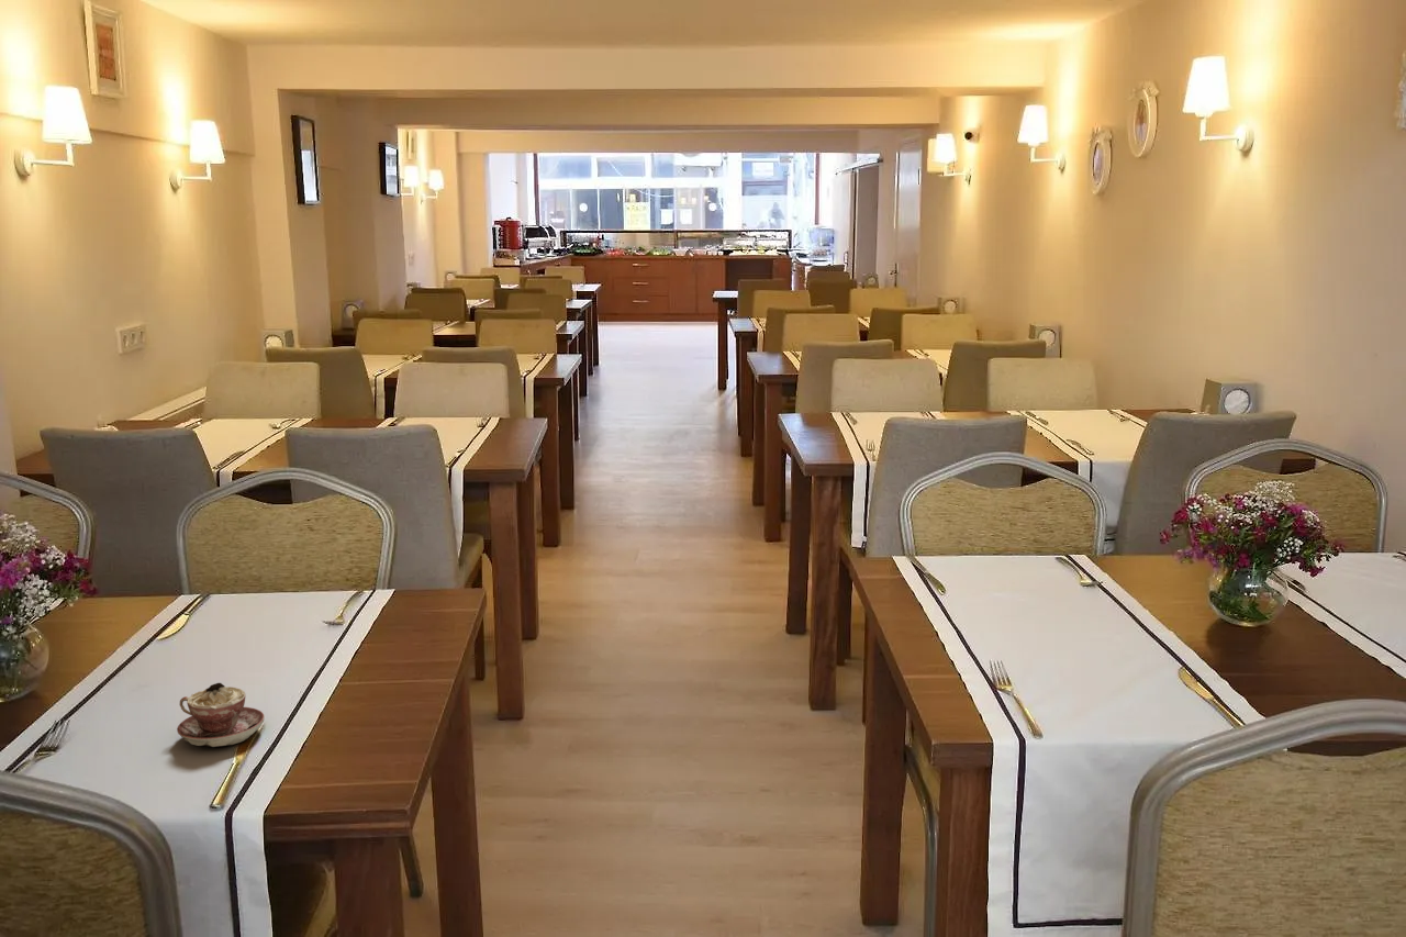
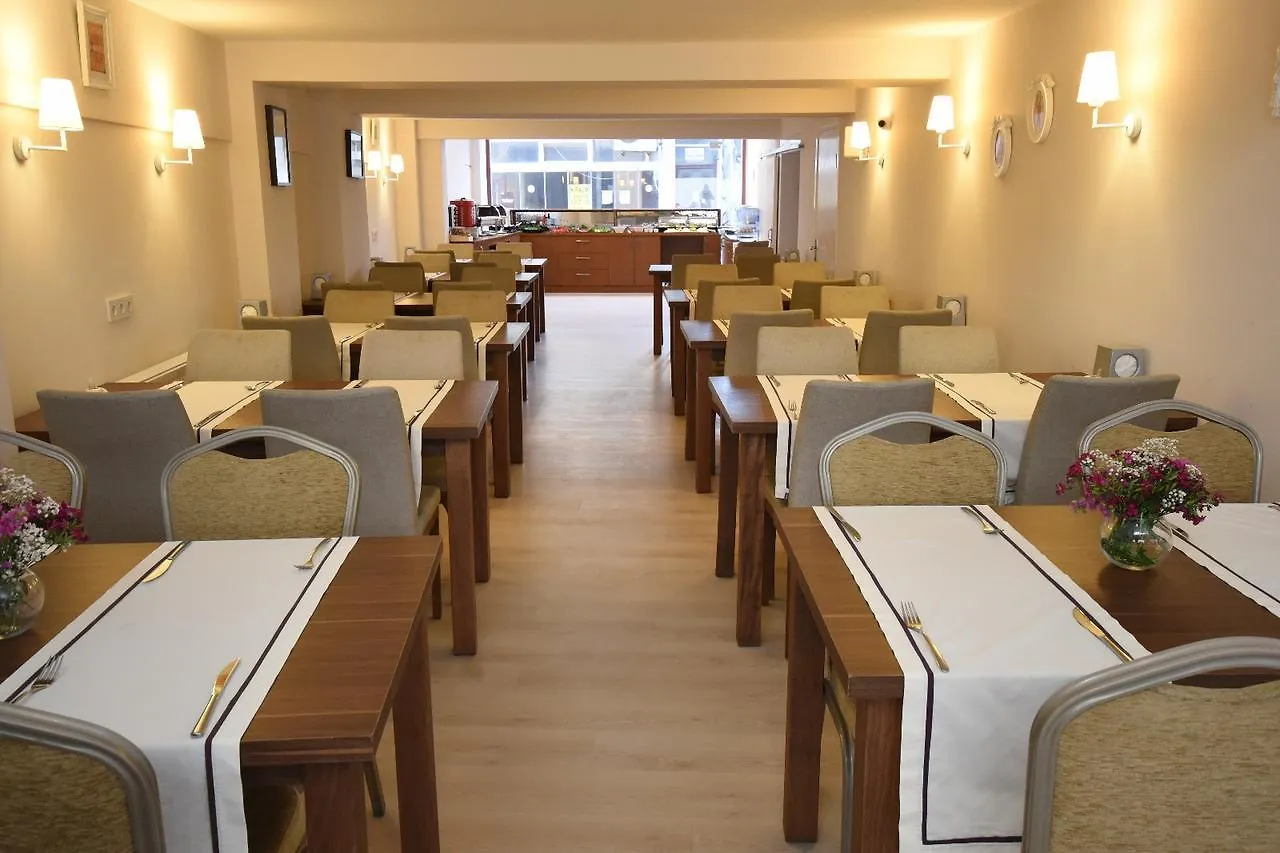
- teacup (220, 709)
